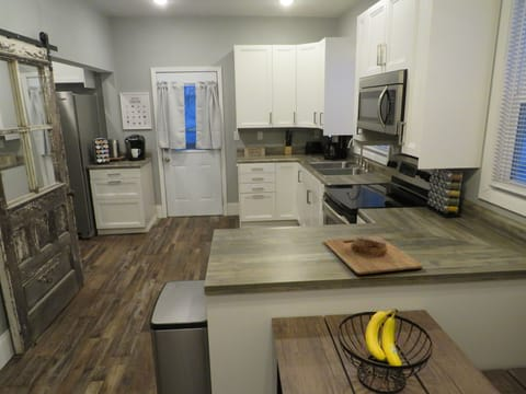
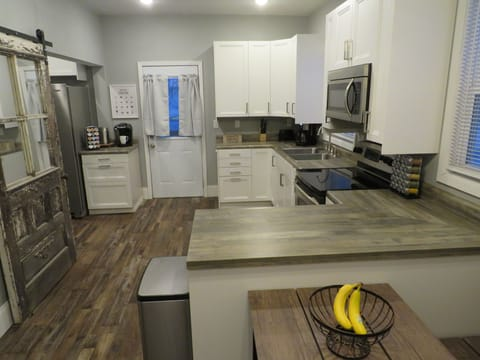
- cutting board (368, 245)
